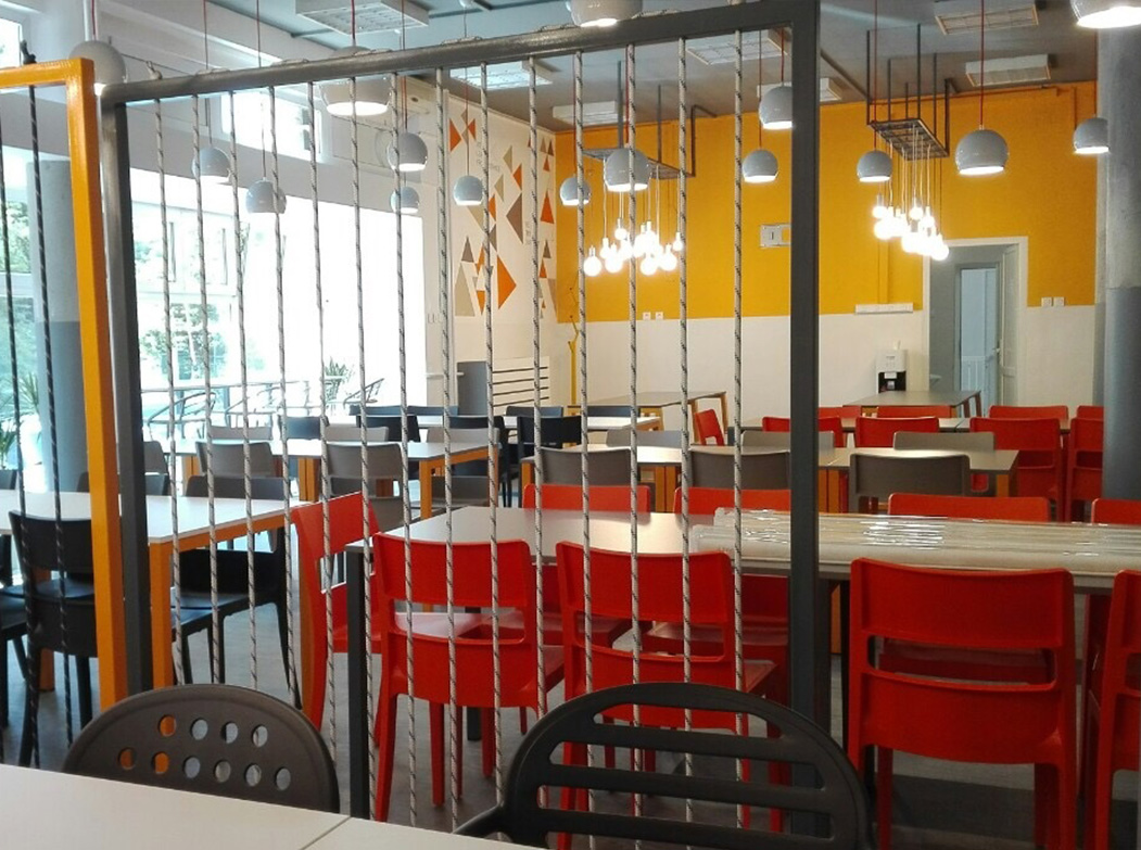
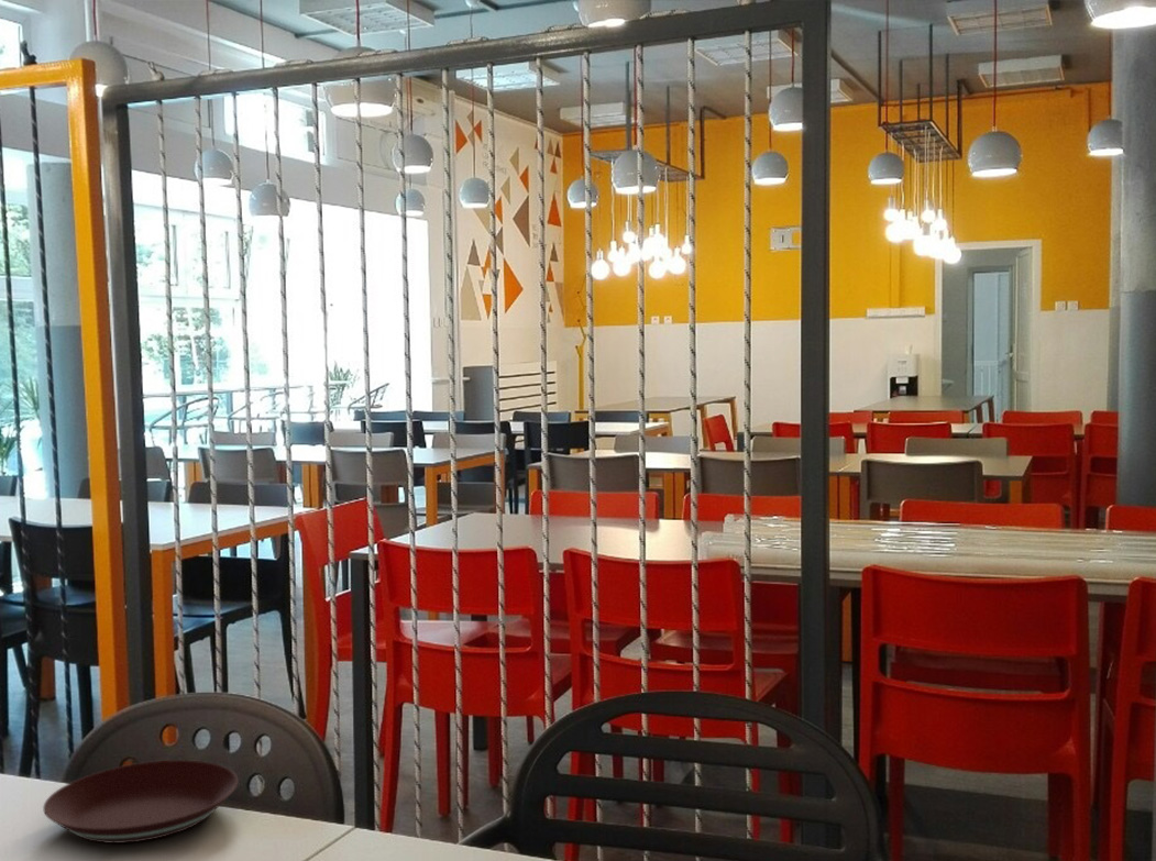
+ plate (143, 804)
